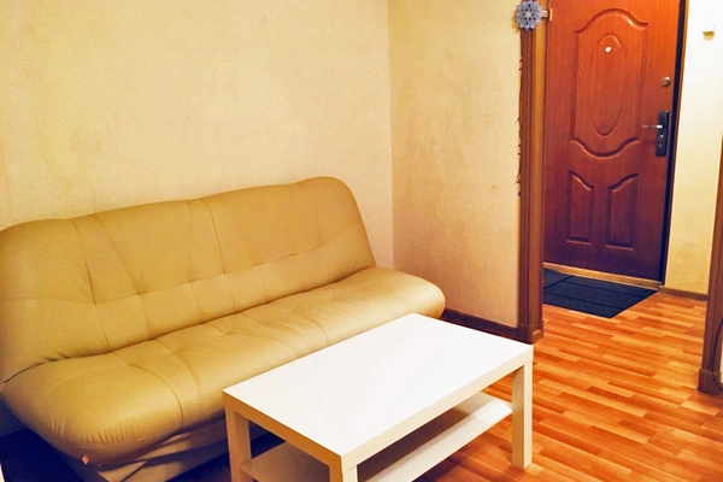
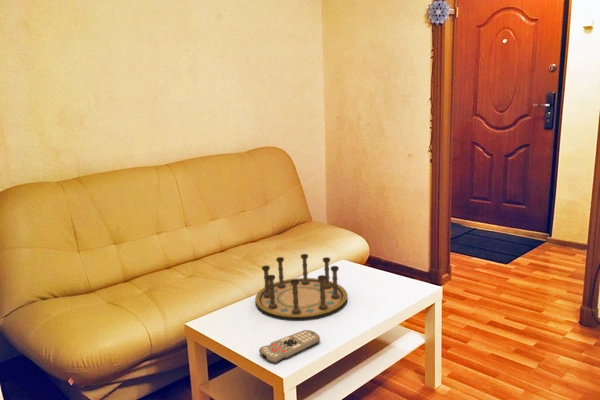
+ board game (300, 283)
+ remote control (291, 345)
